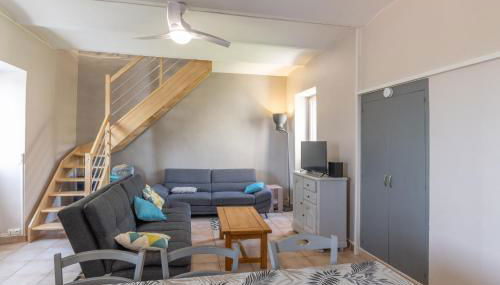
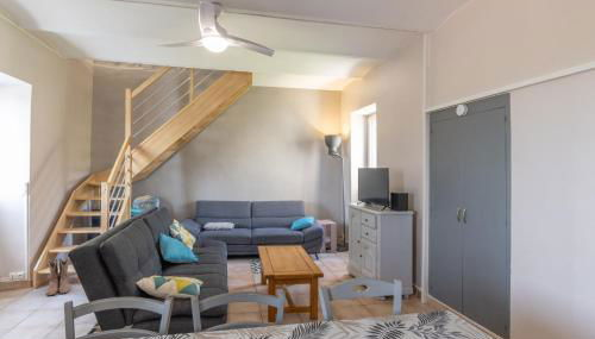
+ boots (57, 275)
